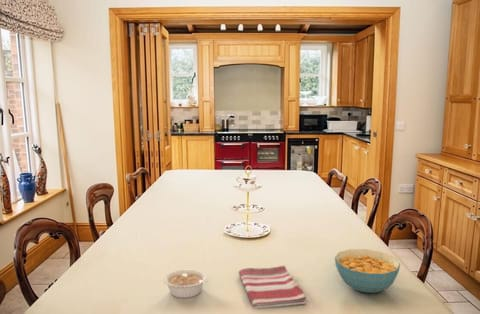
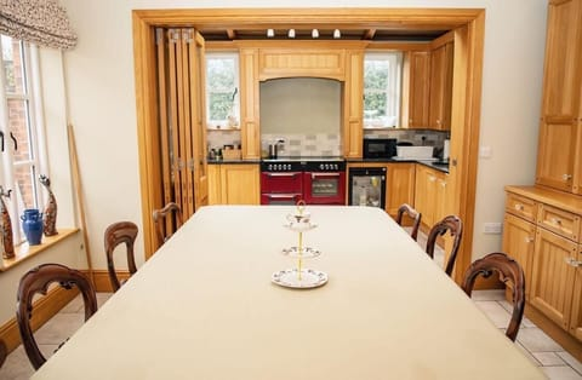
- dish towel (270, 284)
- cereal bowl (366, 274)
- legume (187, 283)
